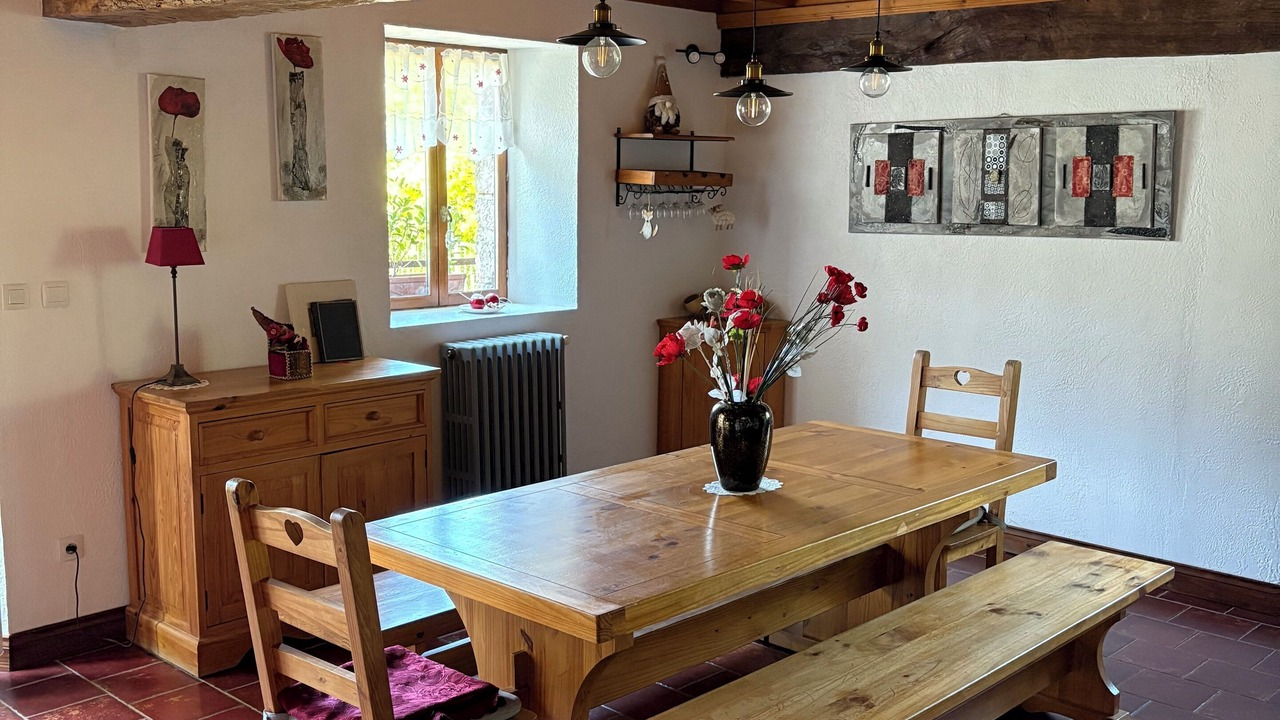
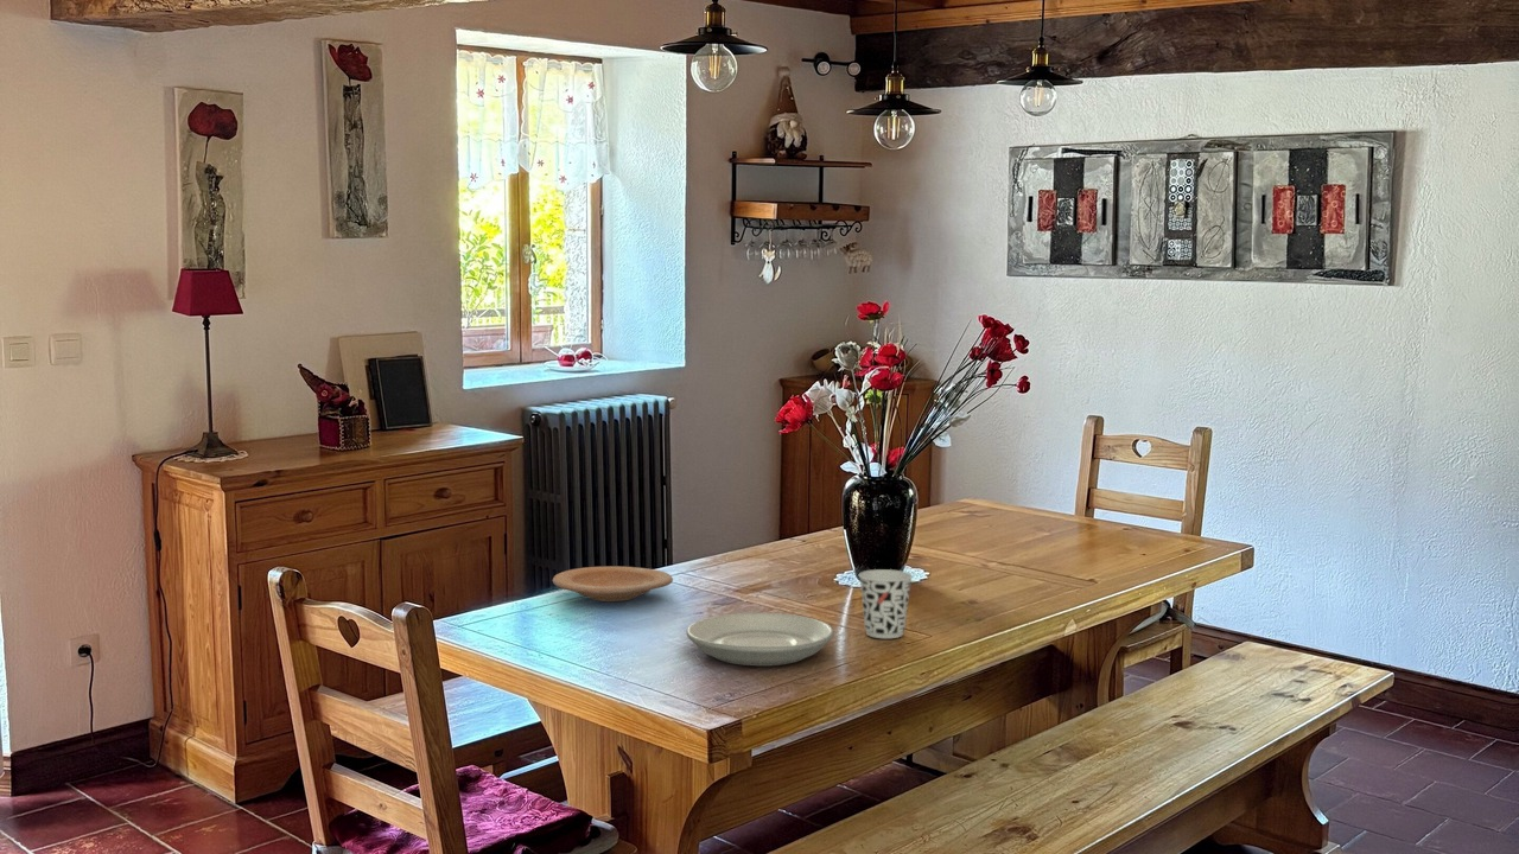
+ cup (884, 604)
+ plate (612, 586)
+ plate (760, 640)
